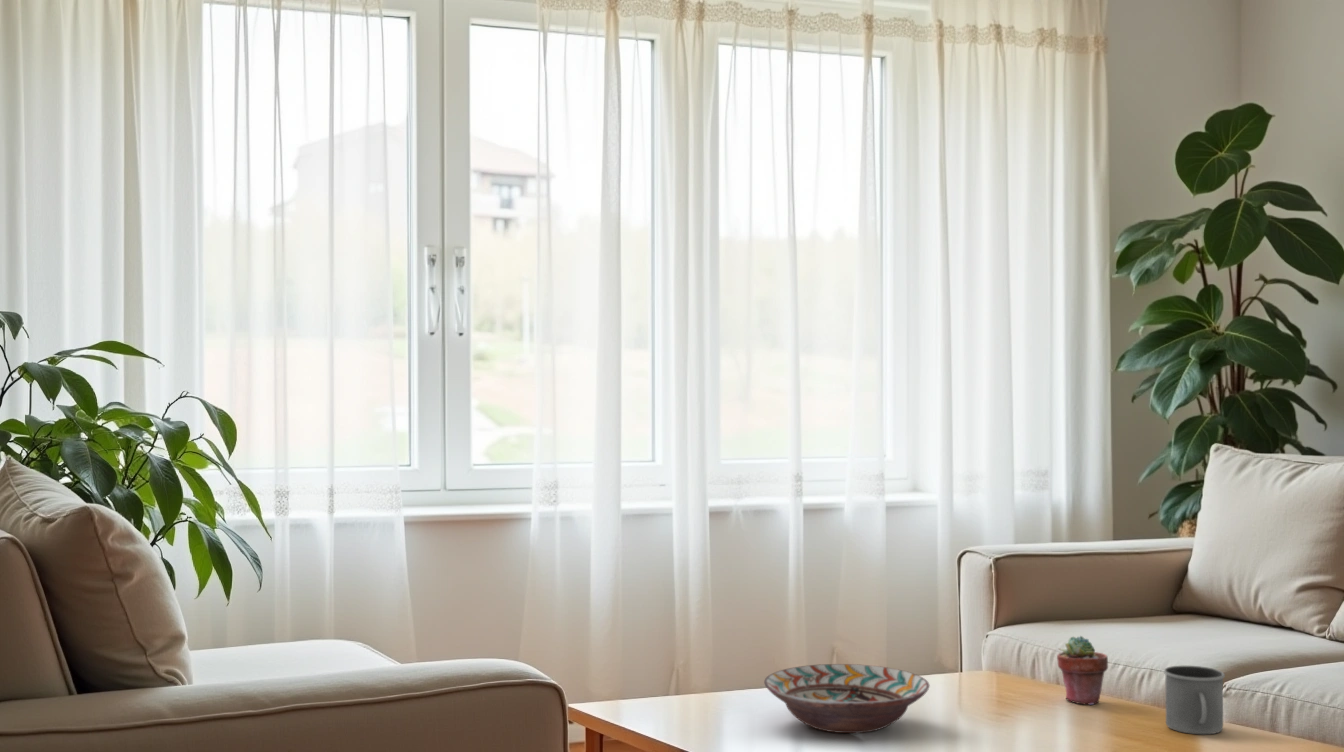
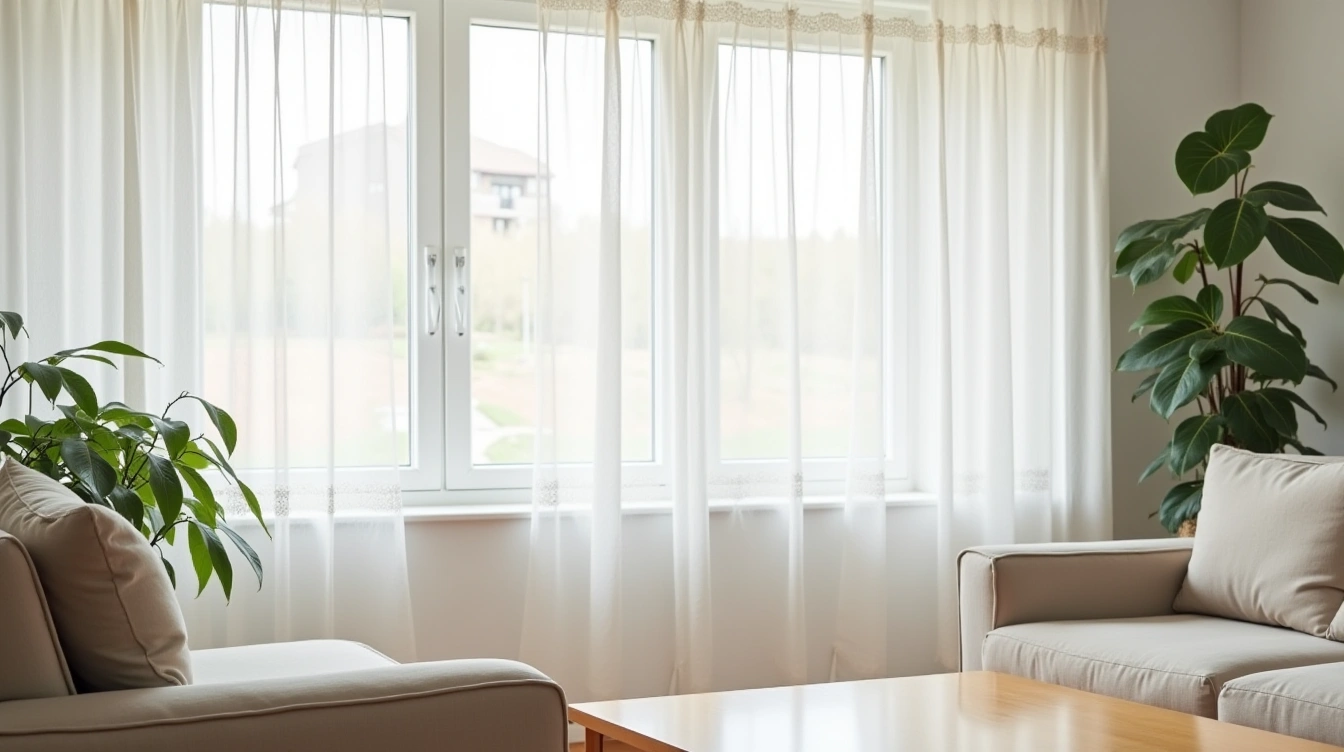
- decorative bowl (846, 702)
- potted succulent (1082, 668)
- mug (1196, 701)
